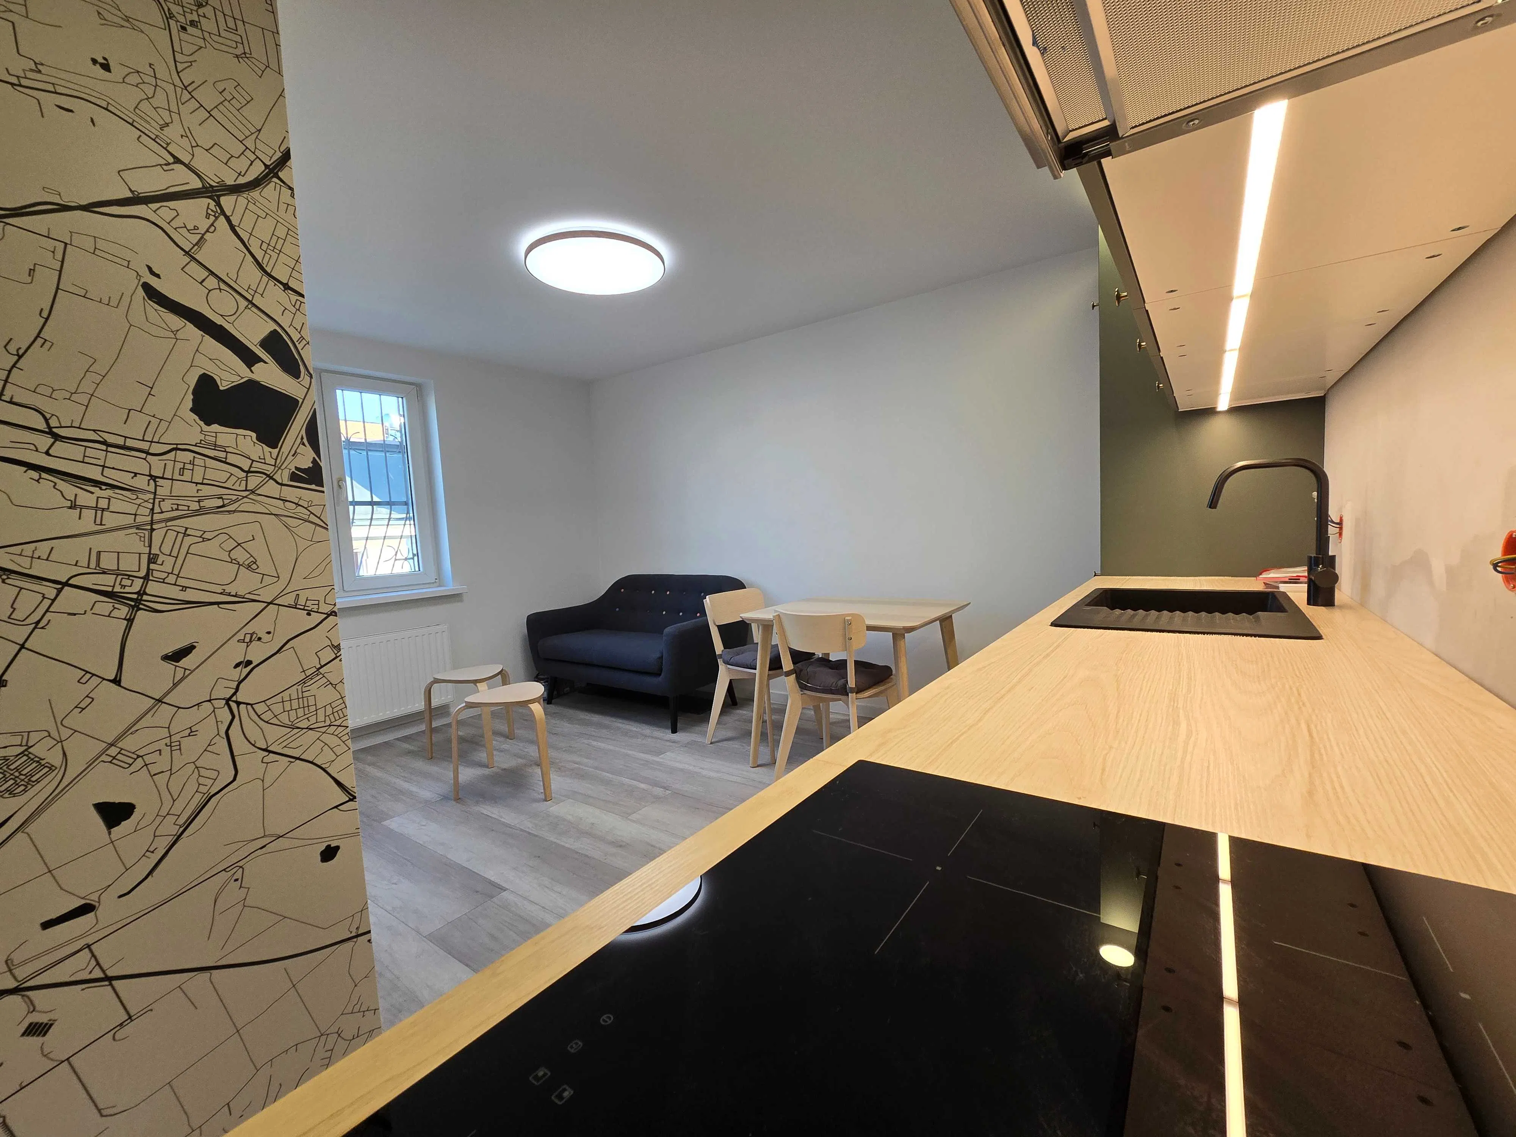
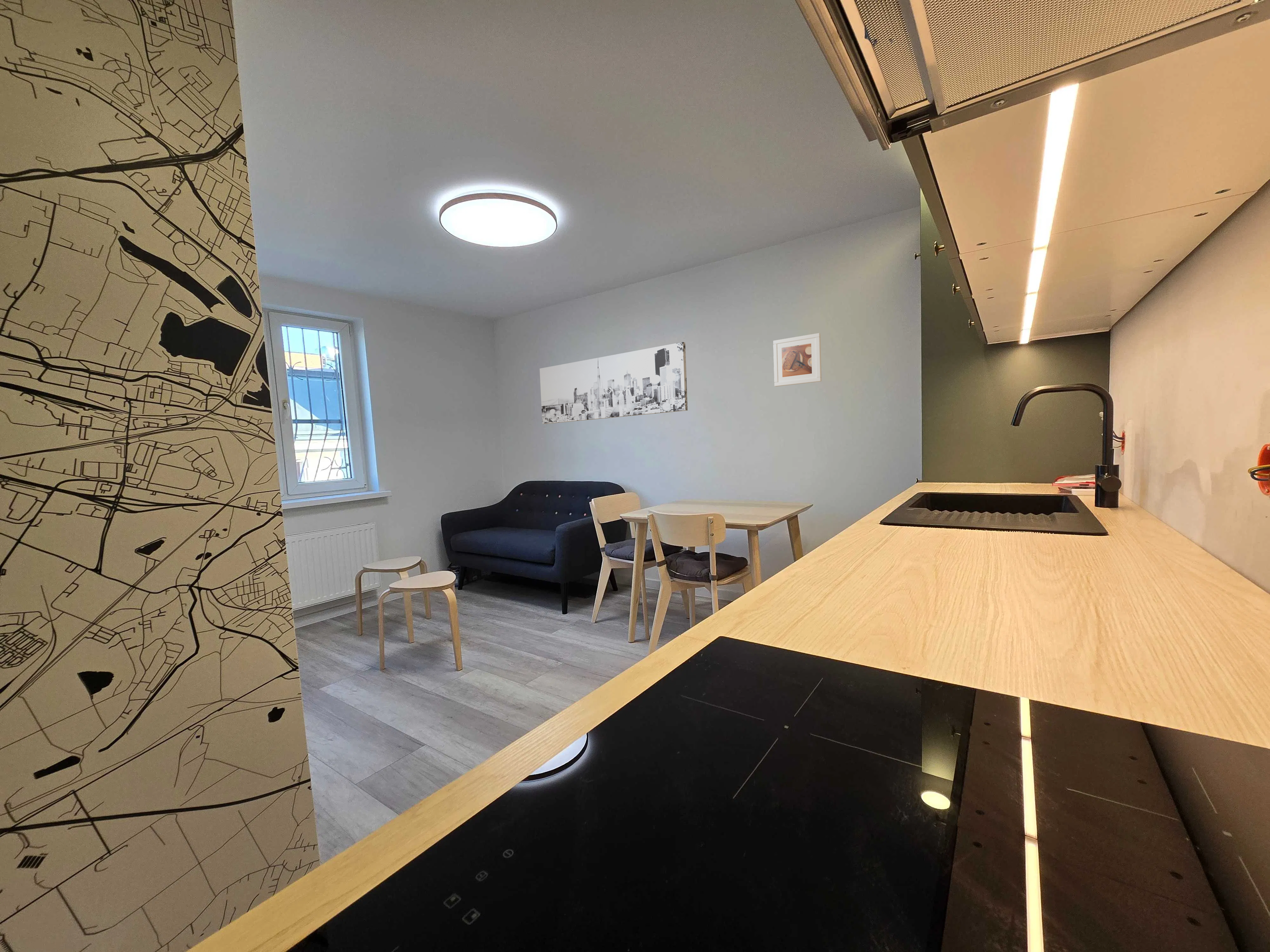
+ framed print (797, 360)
+ wall art (606, 387)
